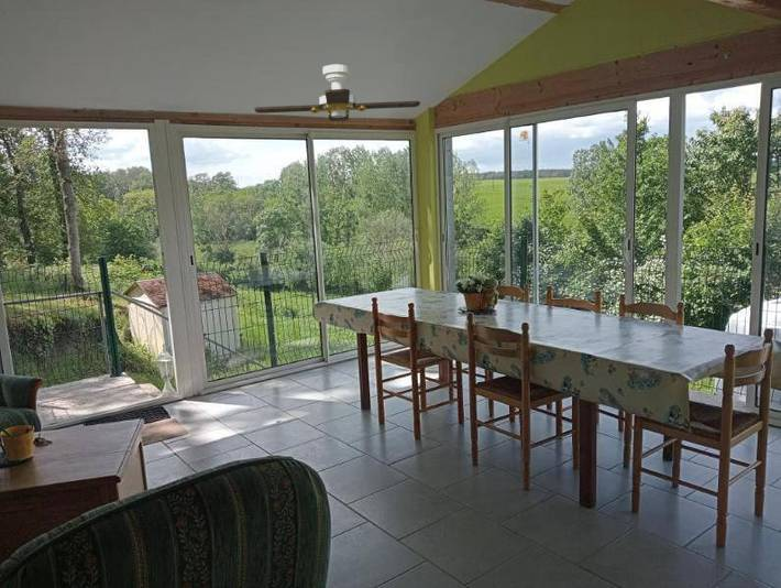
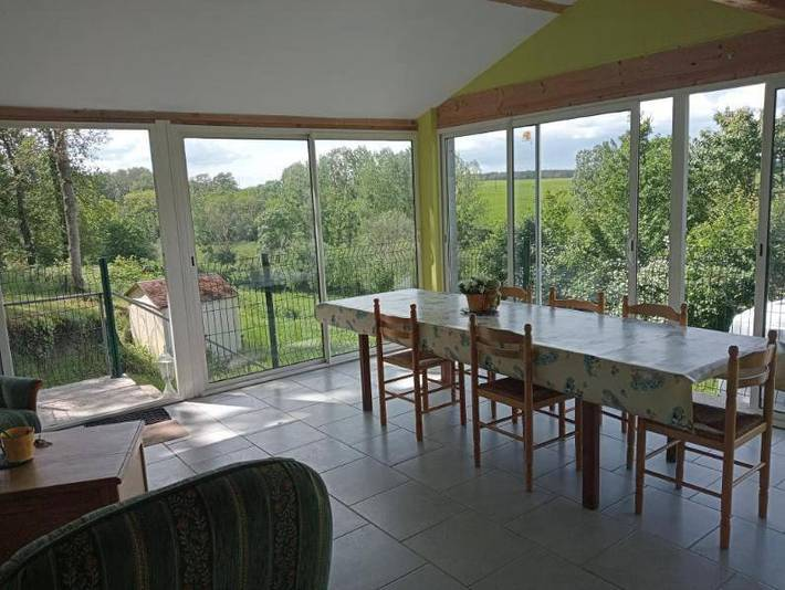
- ceiling fan (337, 91)
